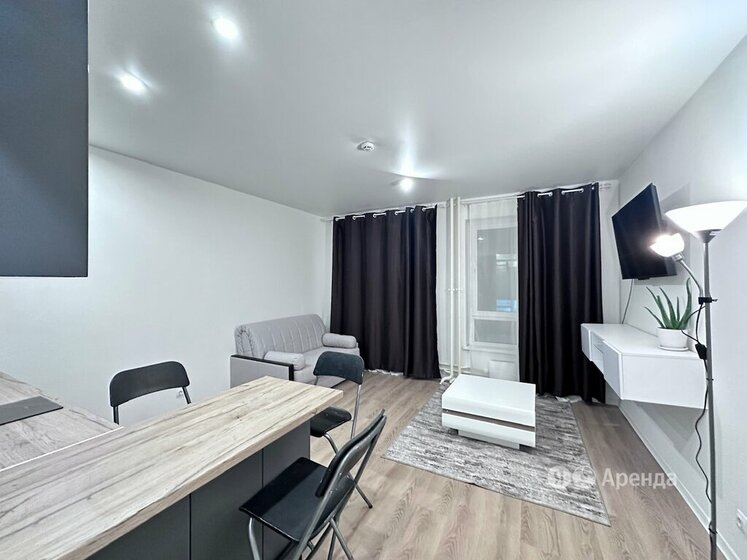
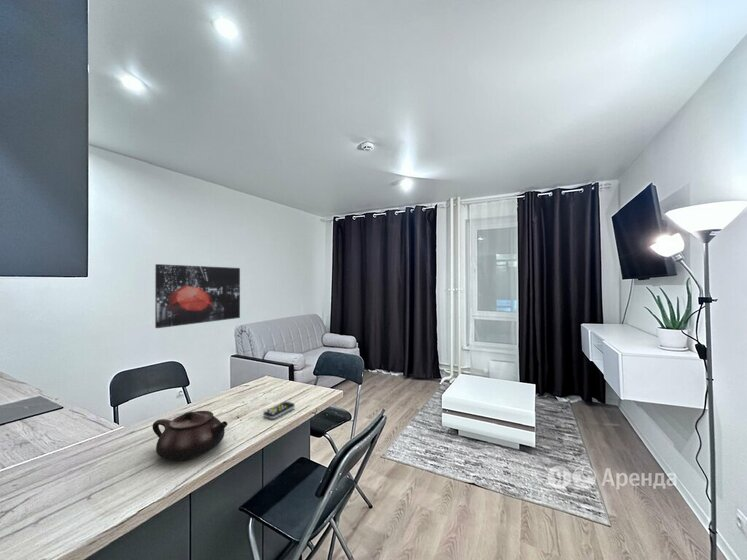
+ remote control (279, 409)
+ teapot (191, 429)
+ wall art (202, 294)
